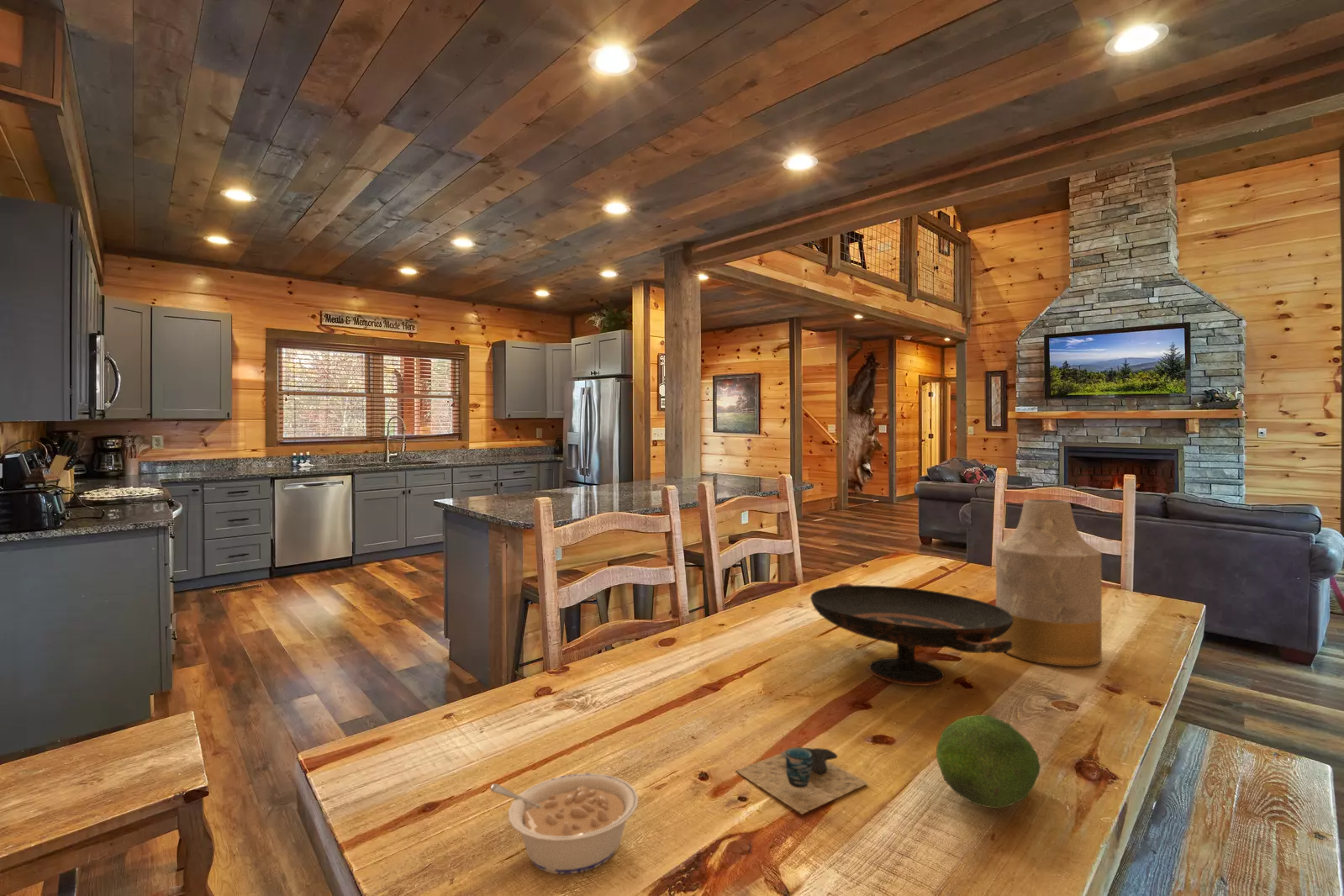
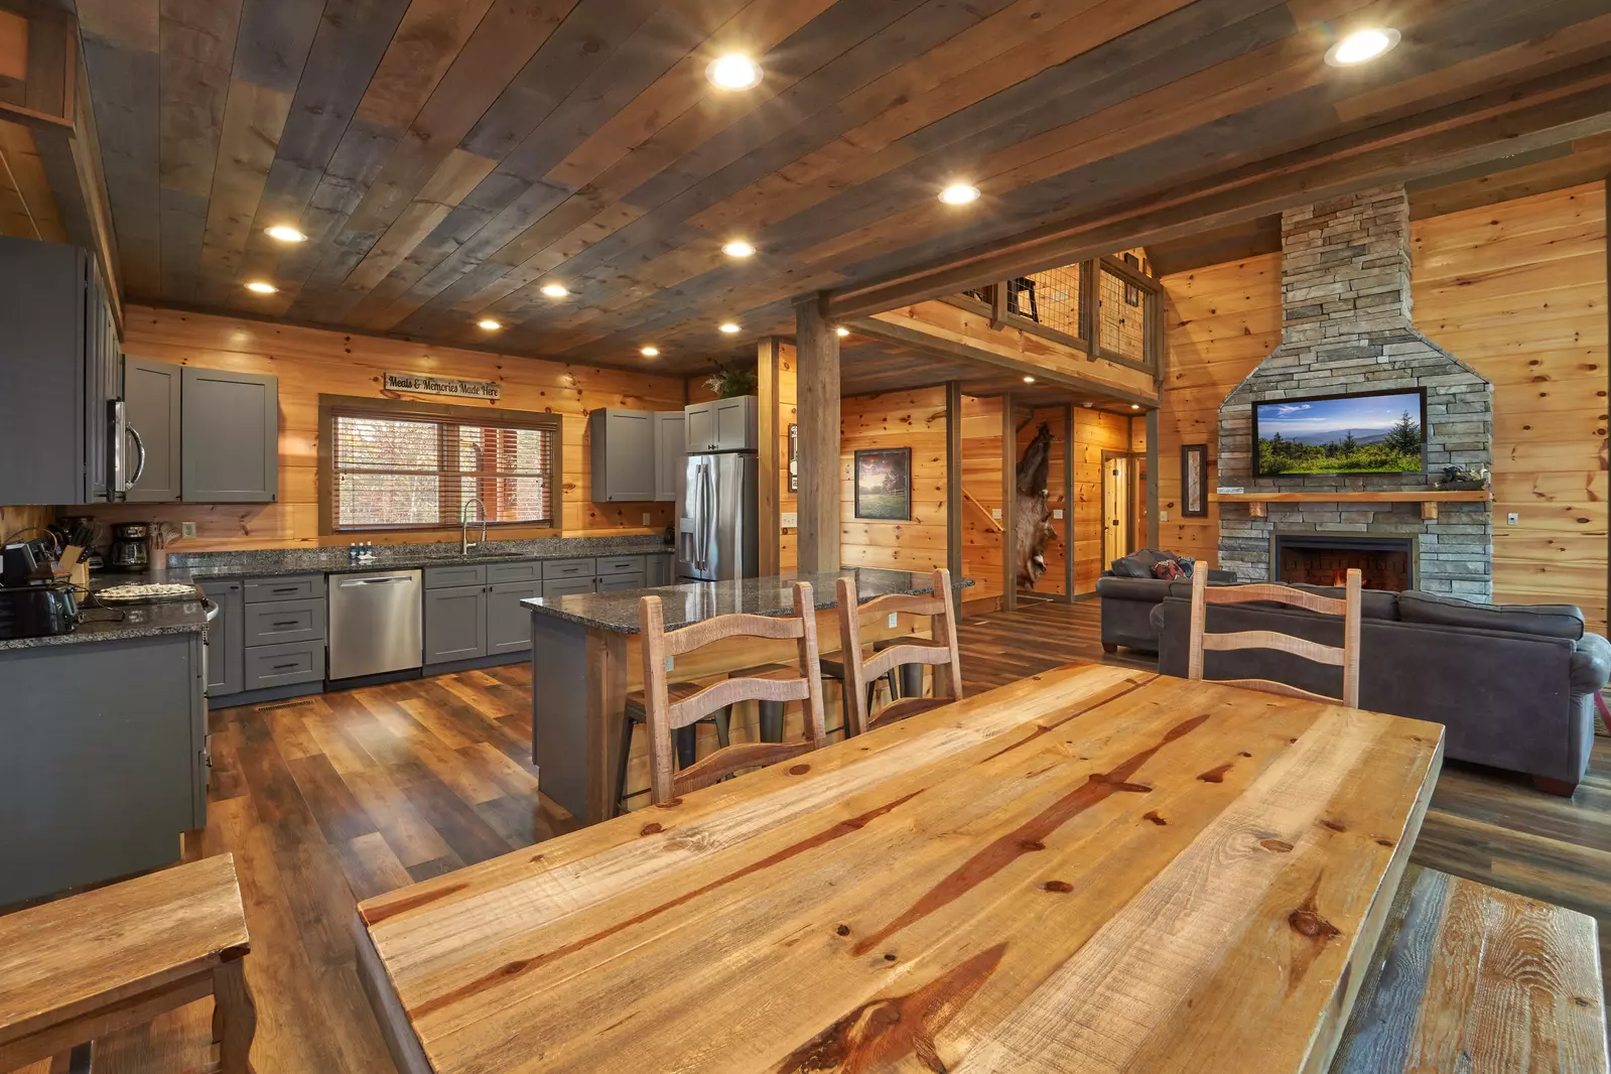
- vase (1046, 576)
- decorative bowl (907, 636)
- fruit (992, 757)
- legume (569, 822)
- cup (800, 757)
